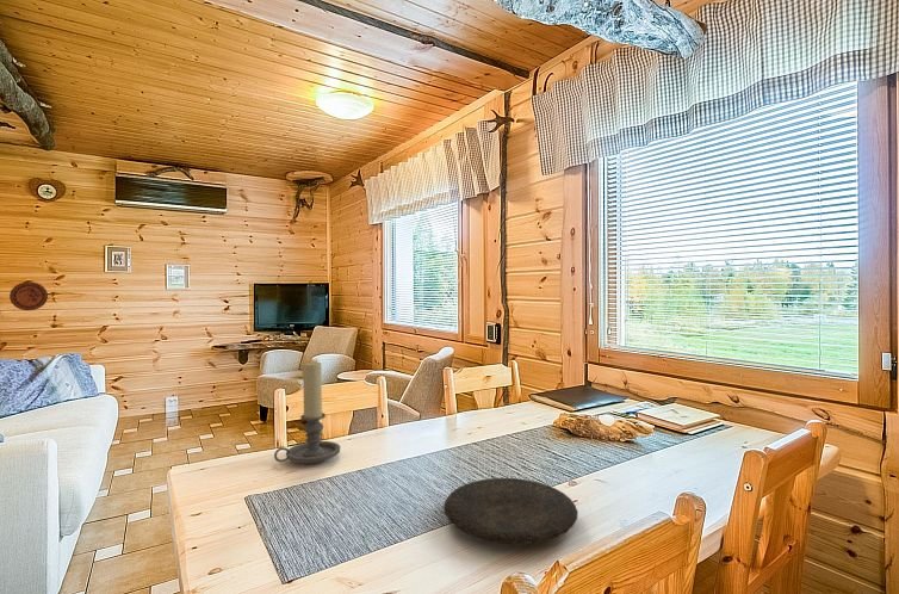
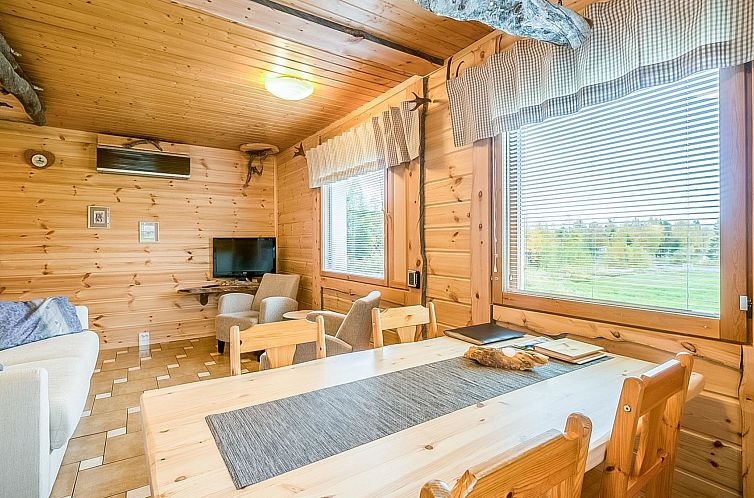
- plate (509, 511)
- decorative plate (29, 296)
- candle holder (306, 410)
